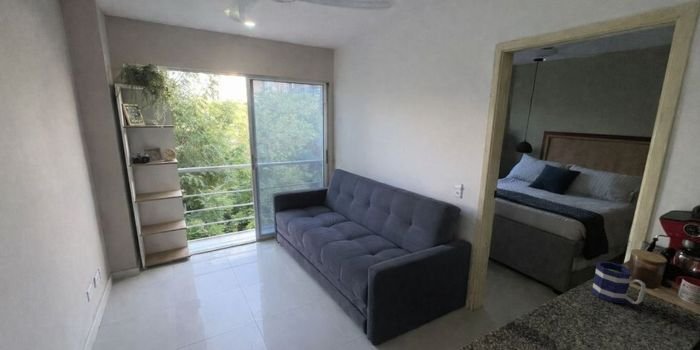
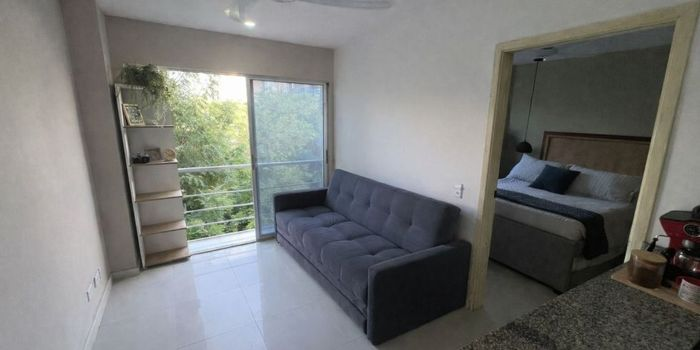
- mug (618, 284)
